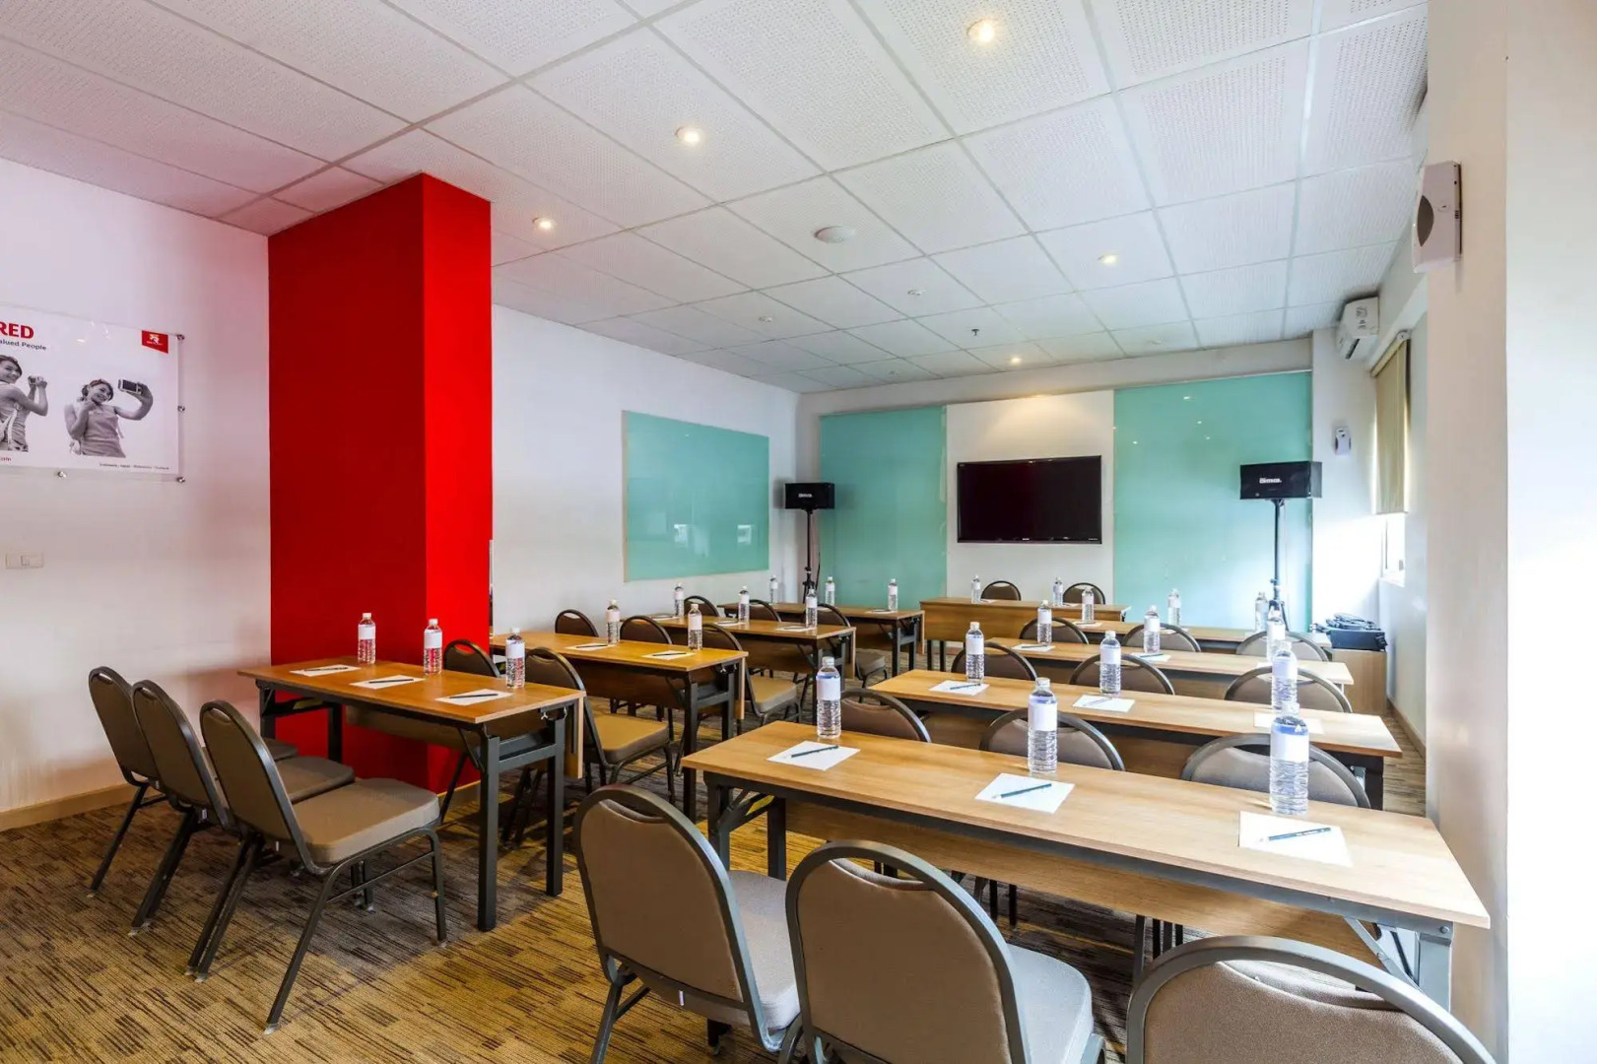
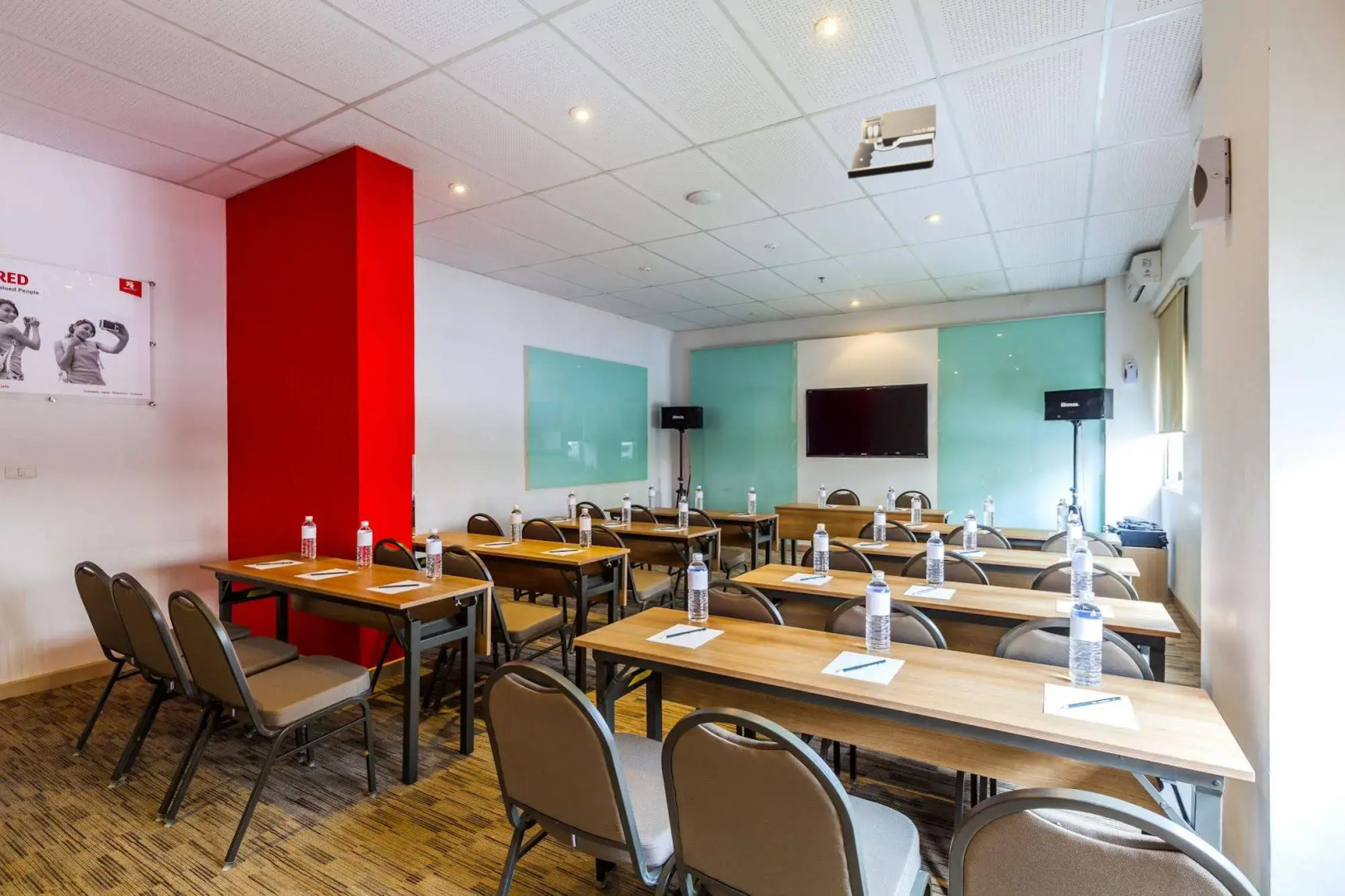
+ projector (890, 143)
